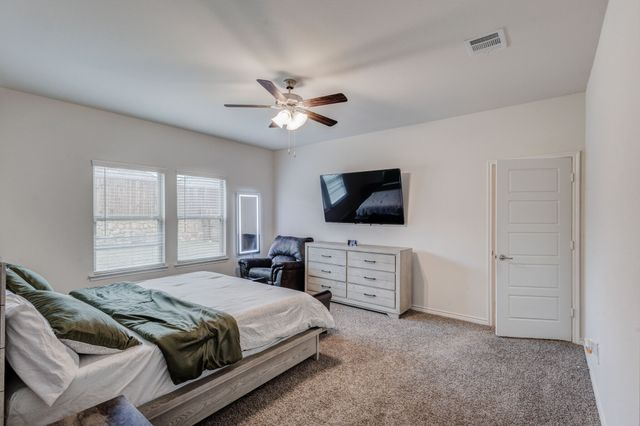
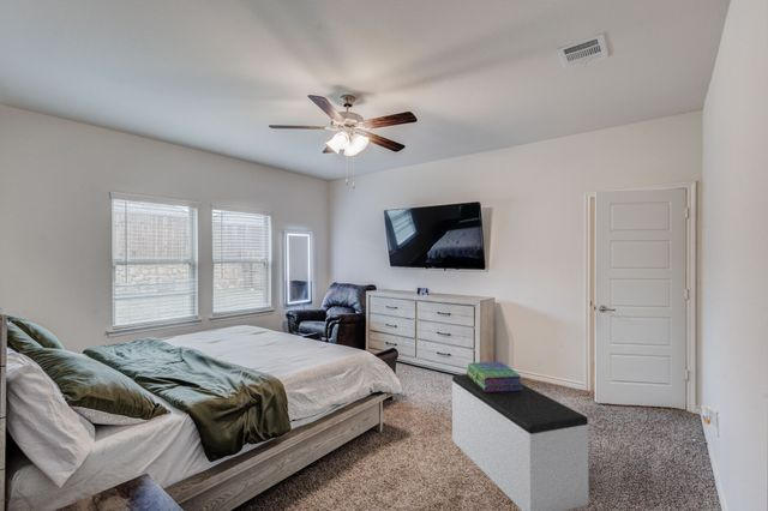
+ bench (510, 429)
+ stack of books (493, 375)
